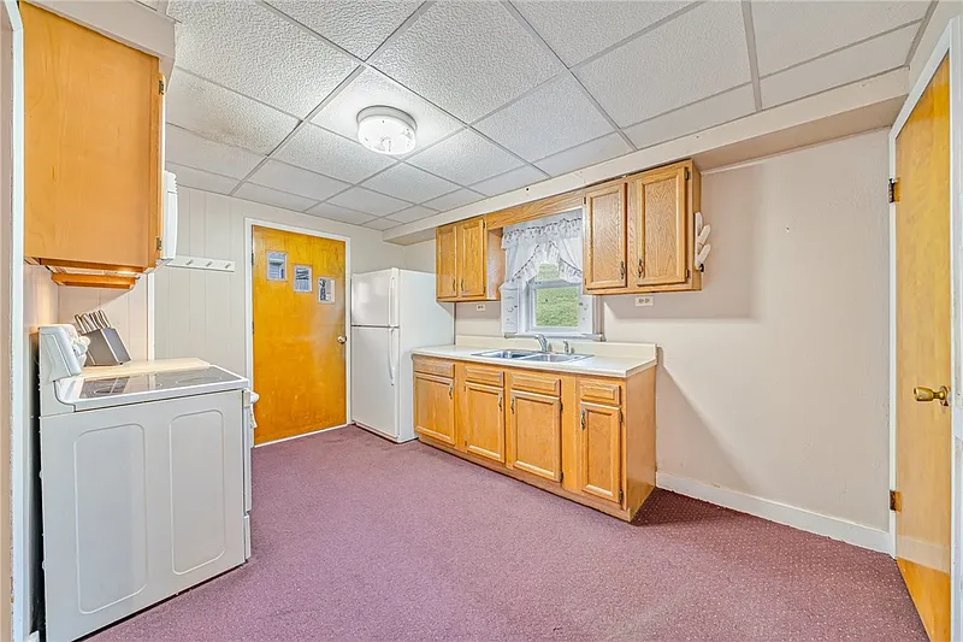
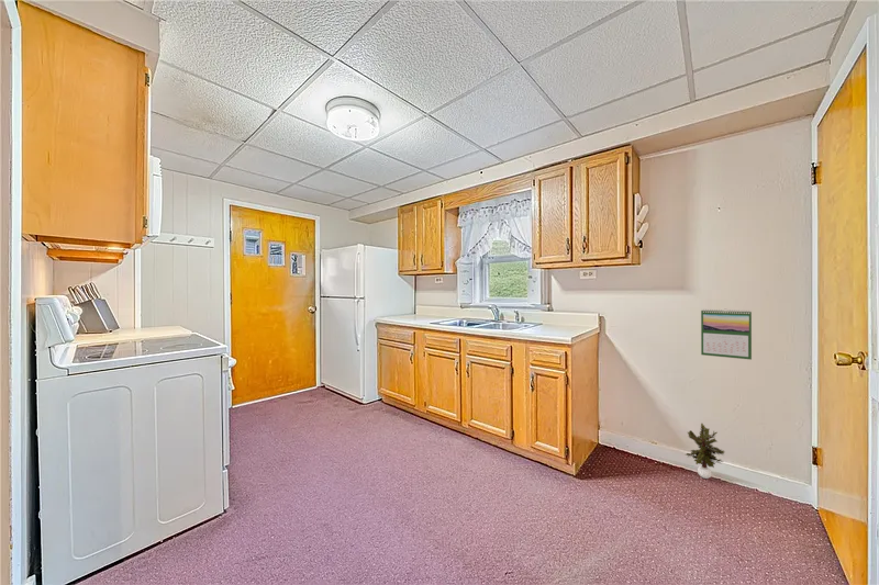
+ calendar (725, 333)
+ potted plant (703, 451)
